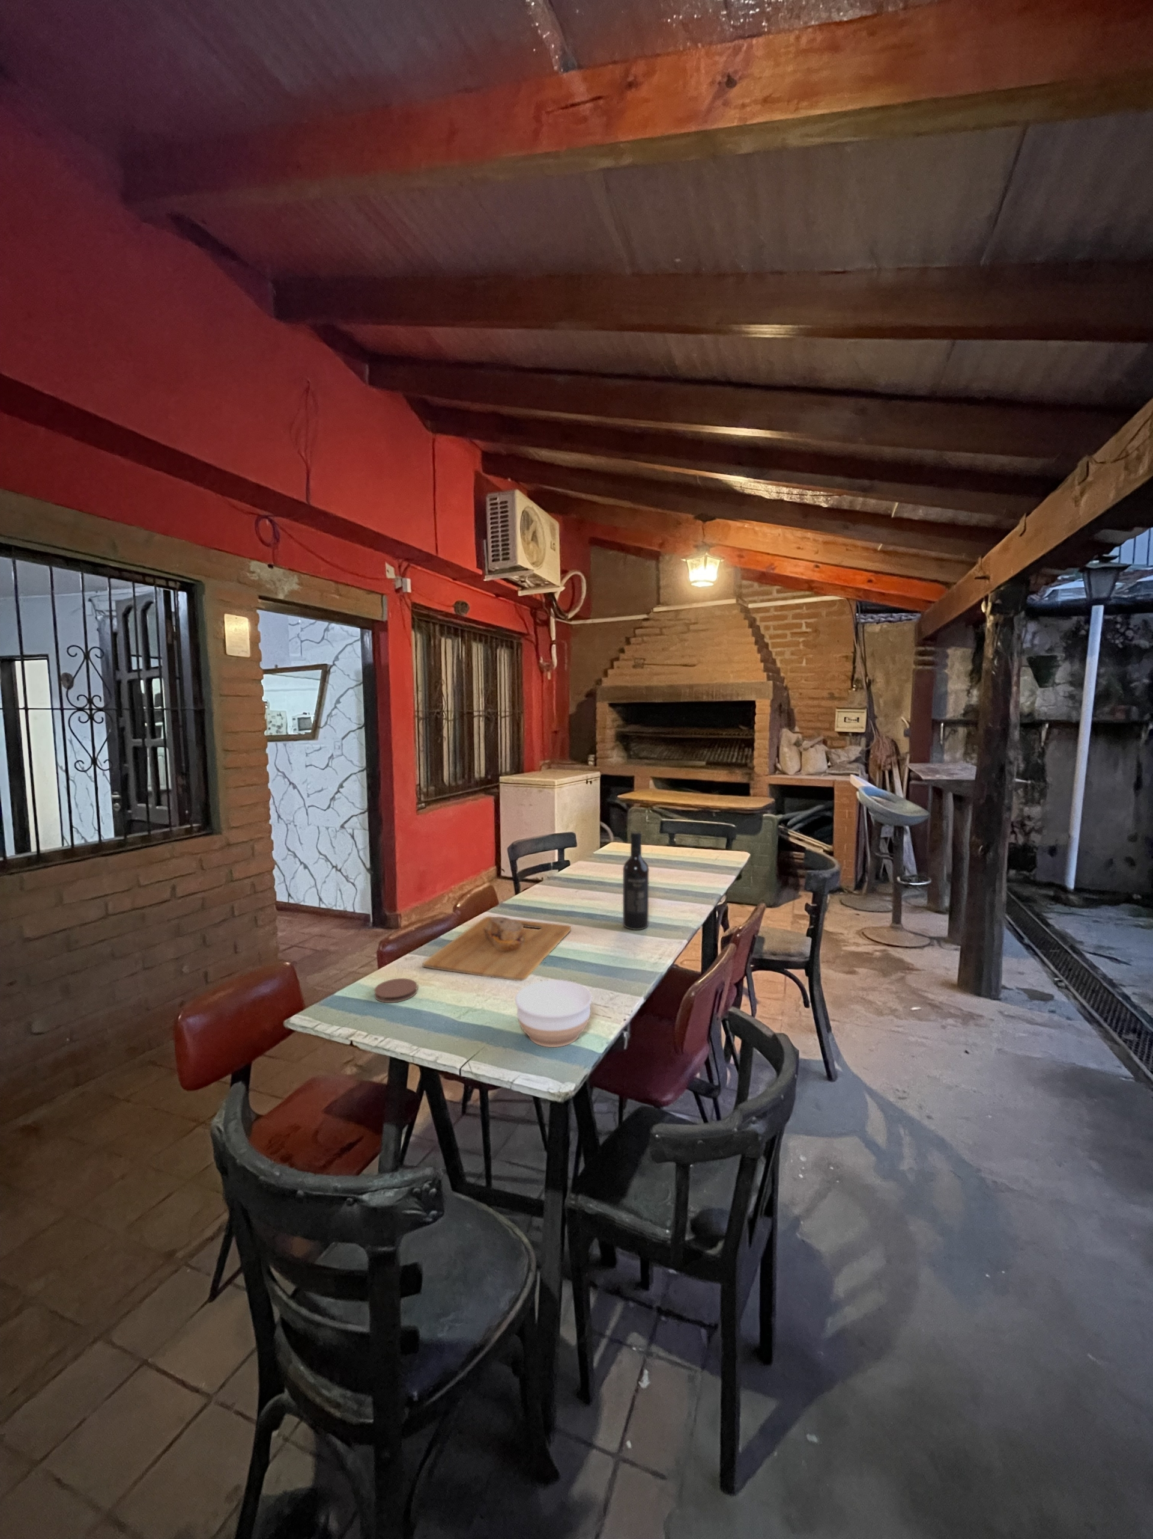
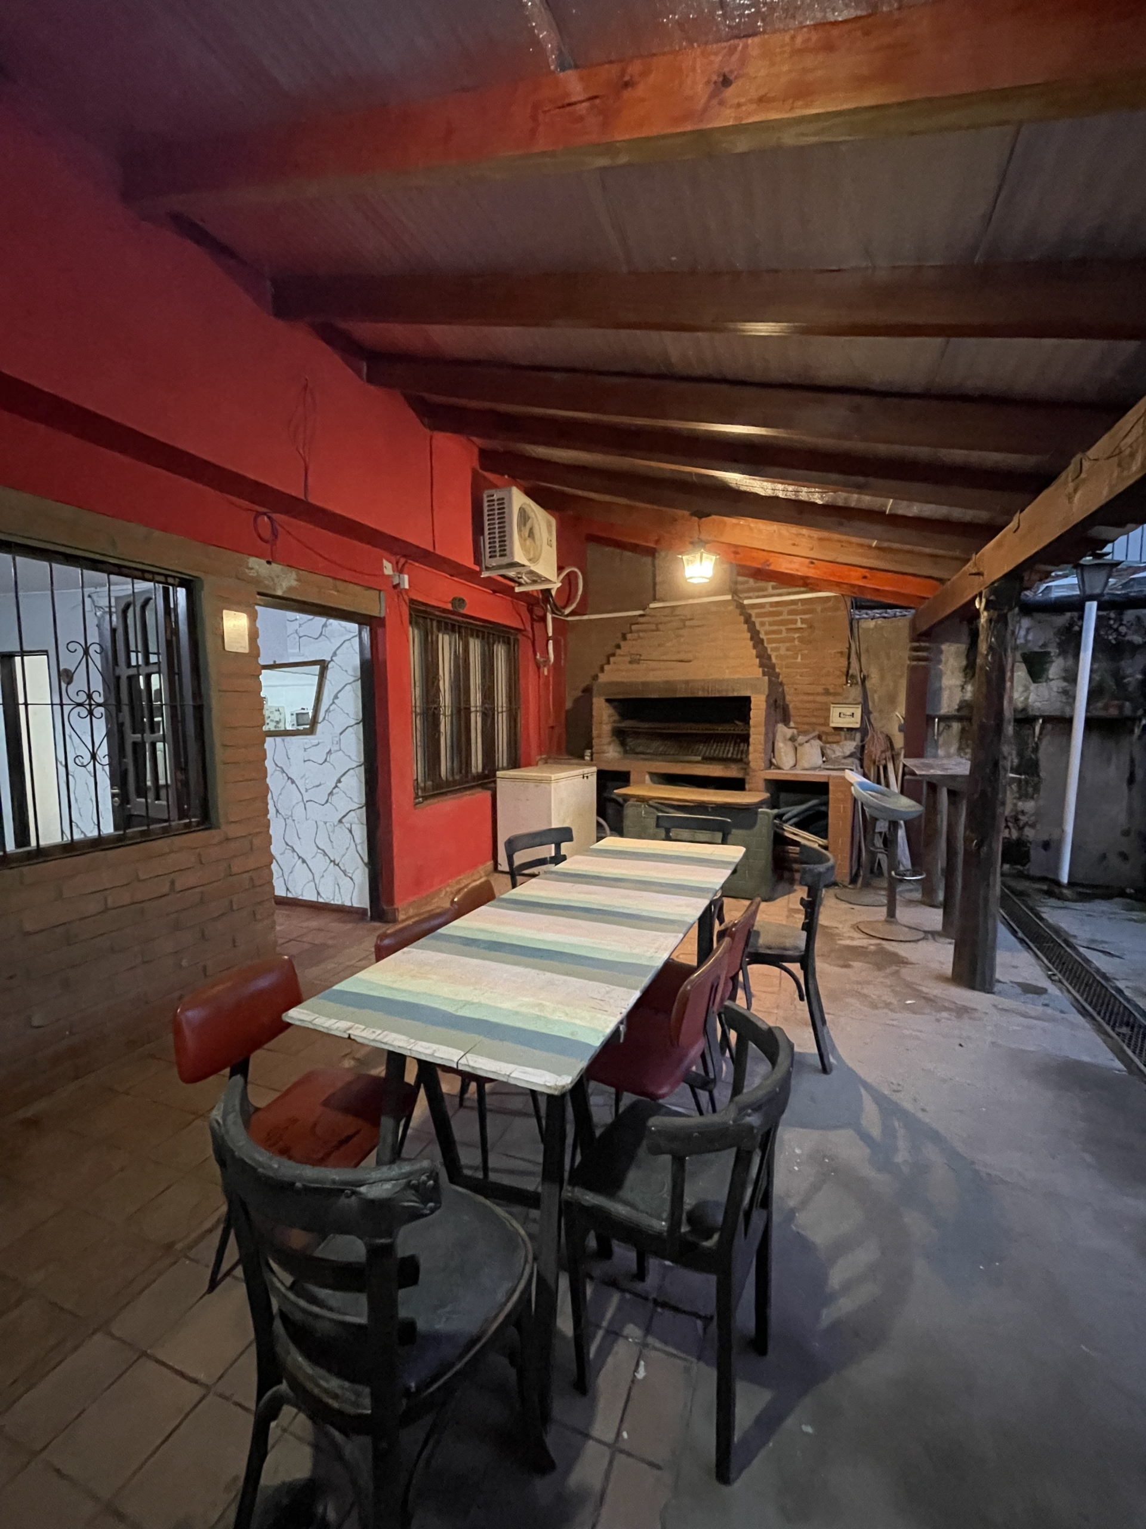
- coaster (396, 990)
- cutting board (503, 933)
- bowl (553, 1014)
- wine bottle (636, 880)
